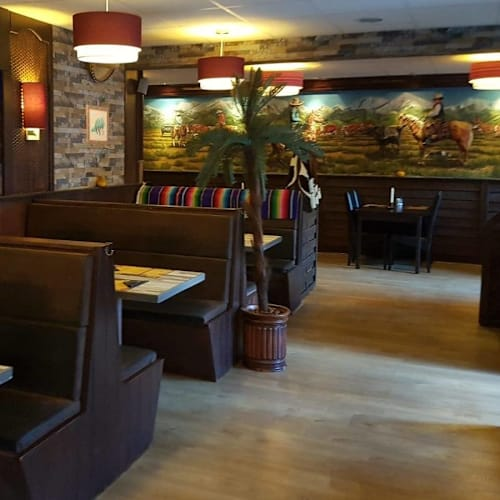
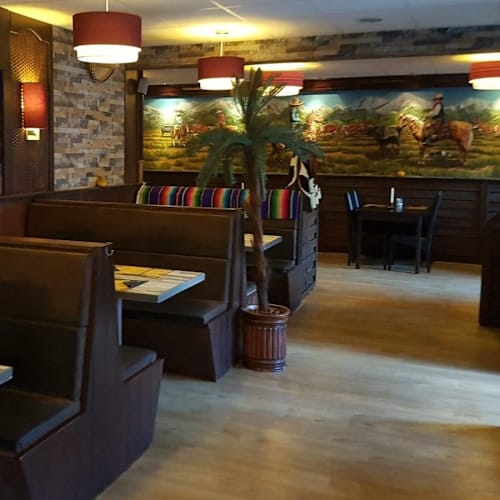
- wall art (98, 125)
